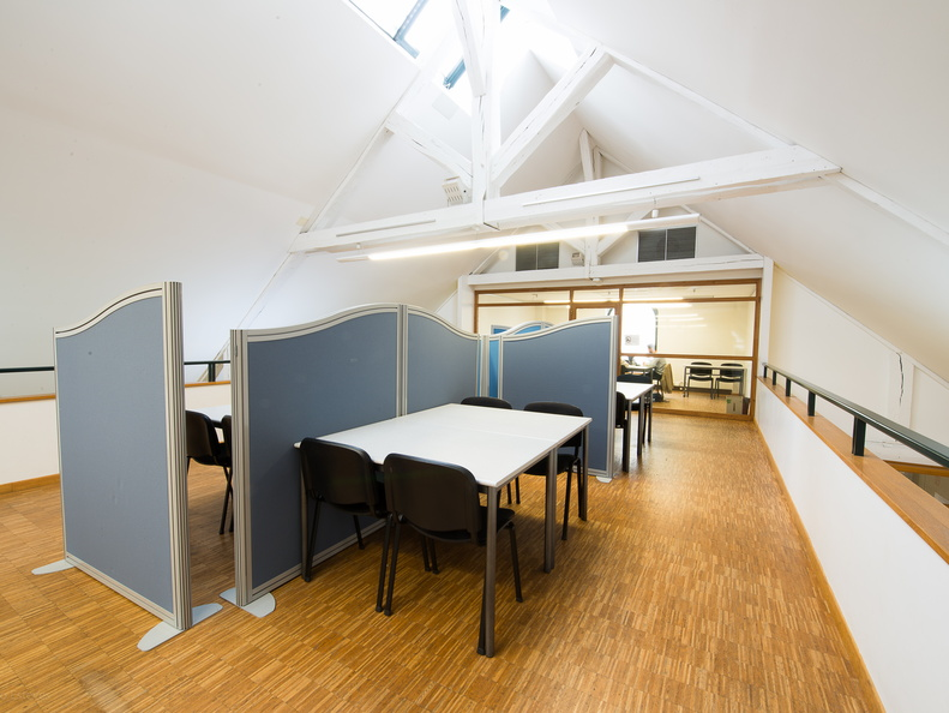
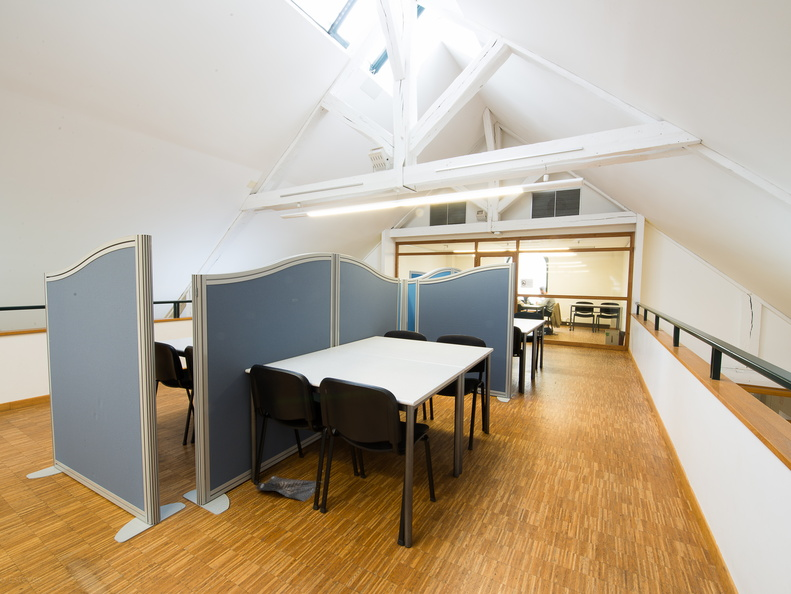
+ bag (290, 484)
